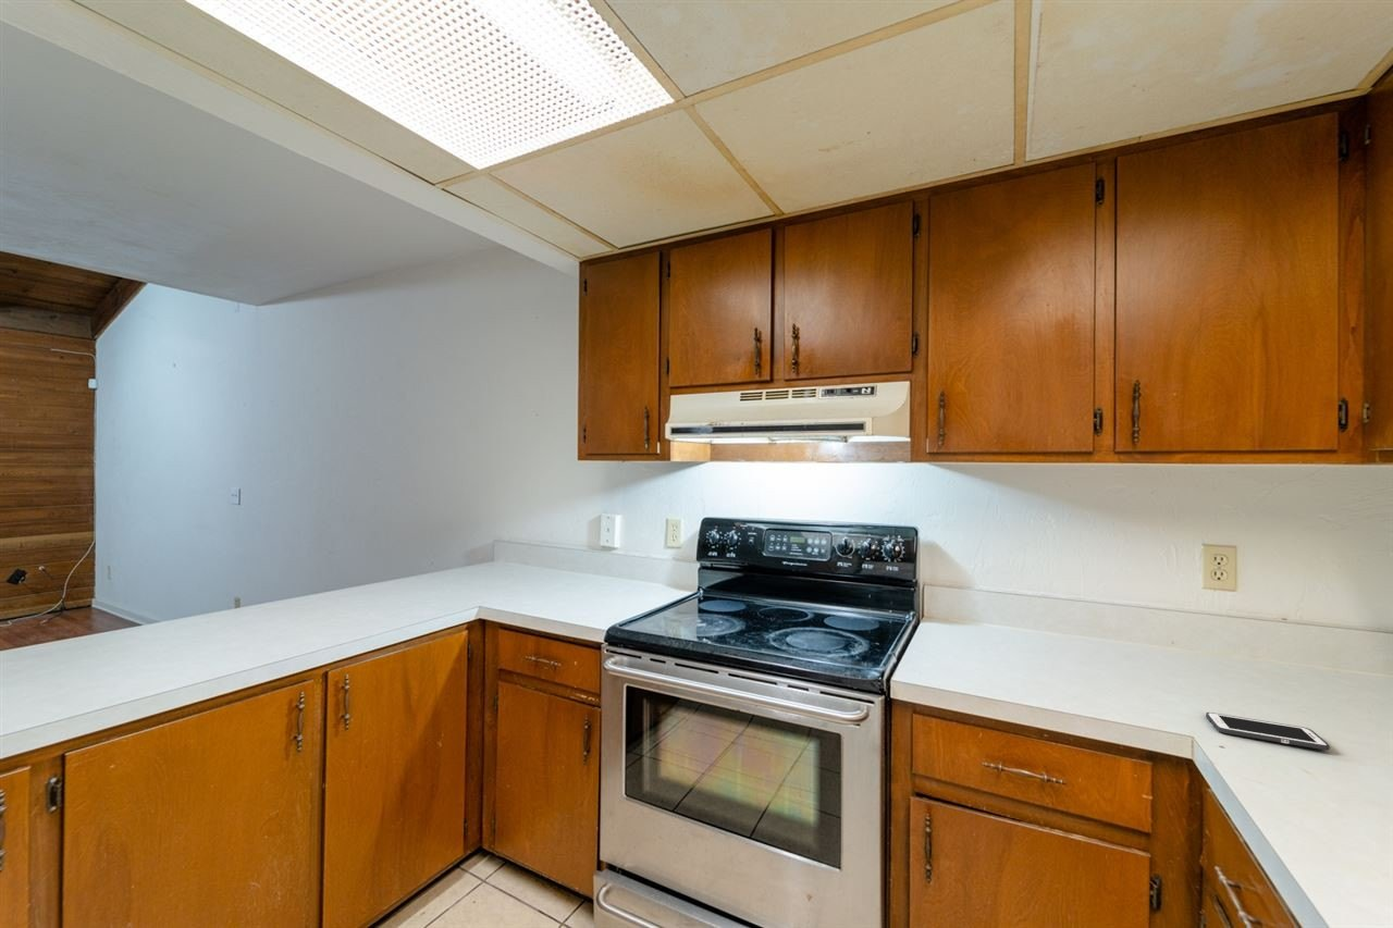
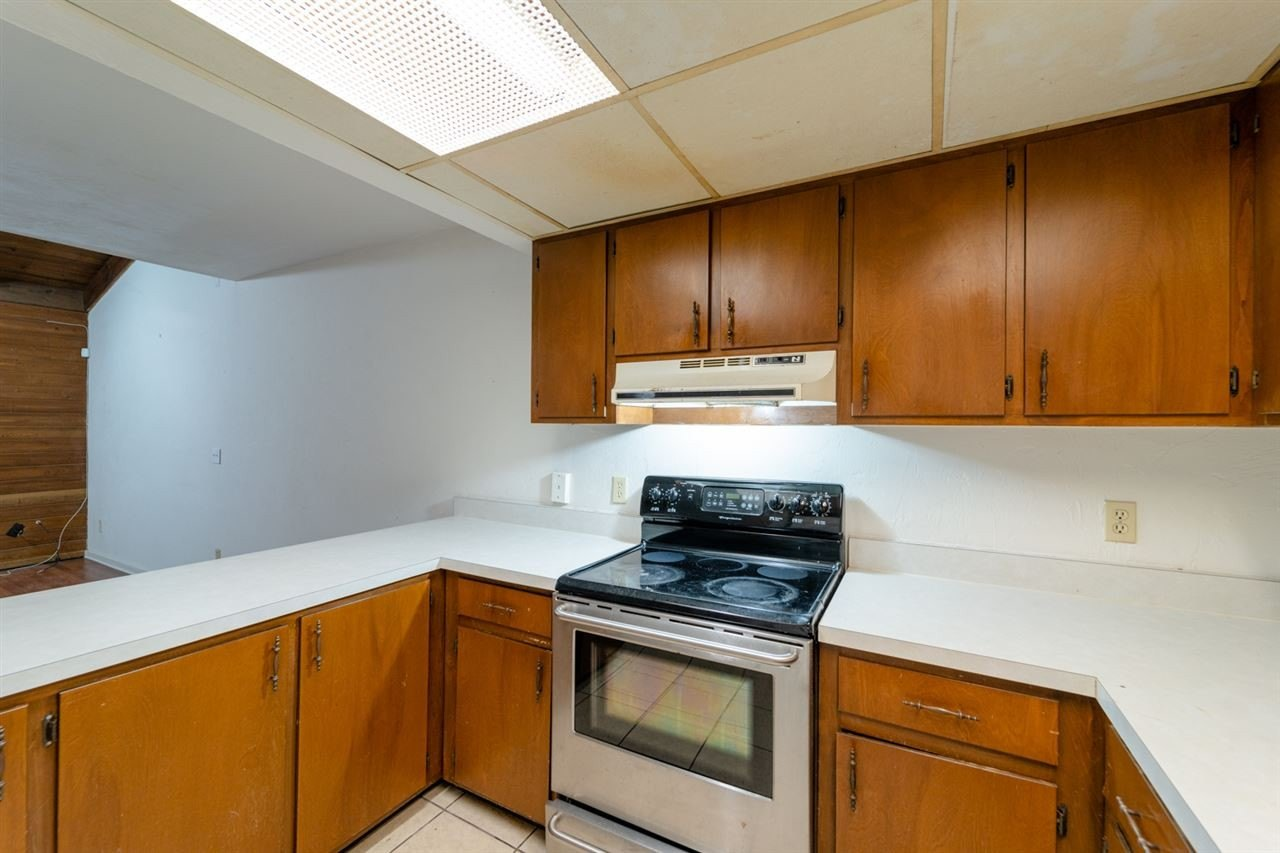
- cell phone (1263, 730)
